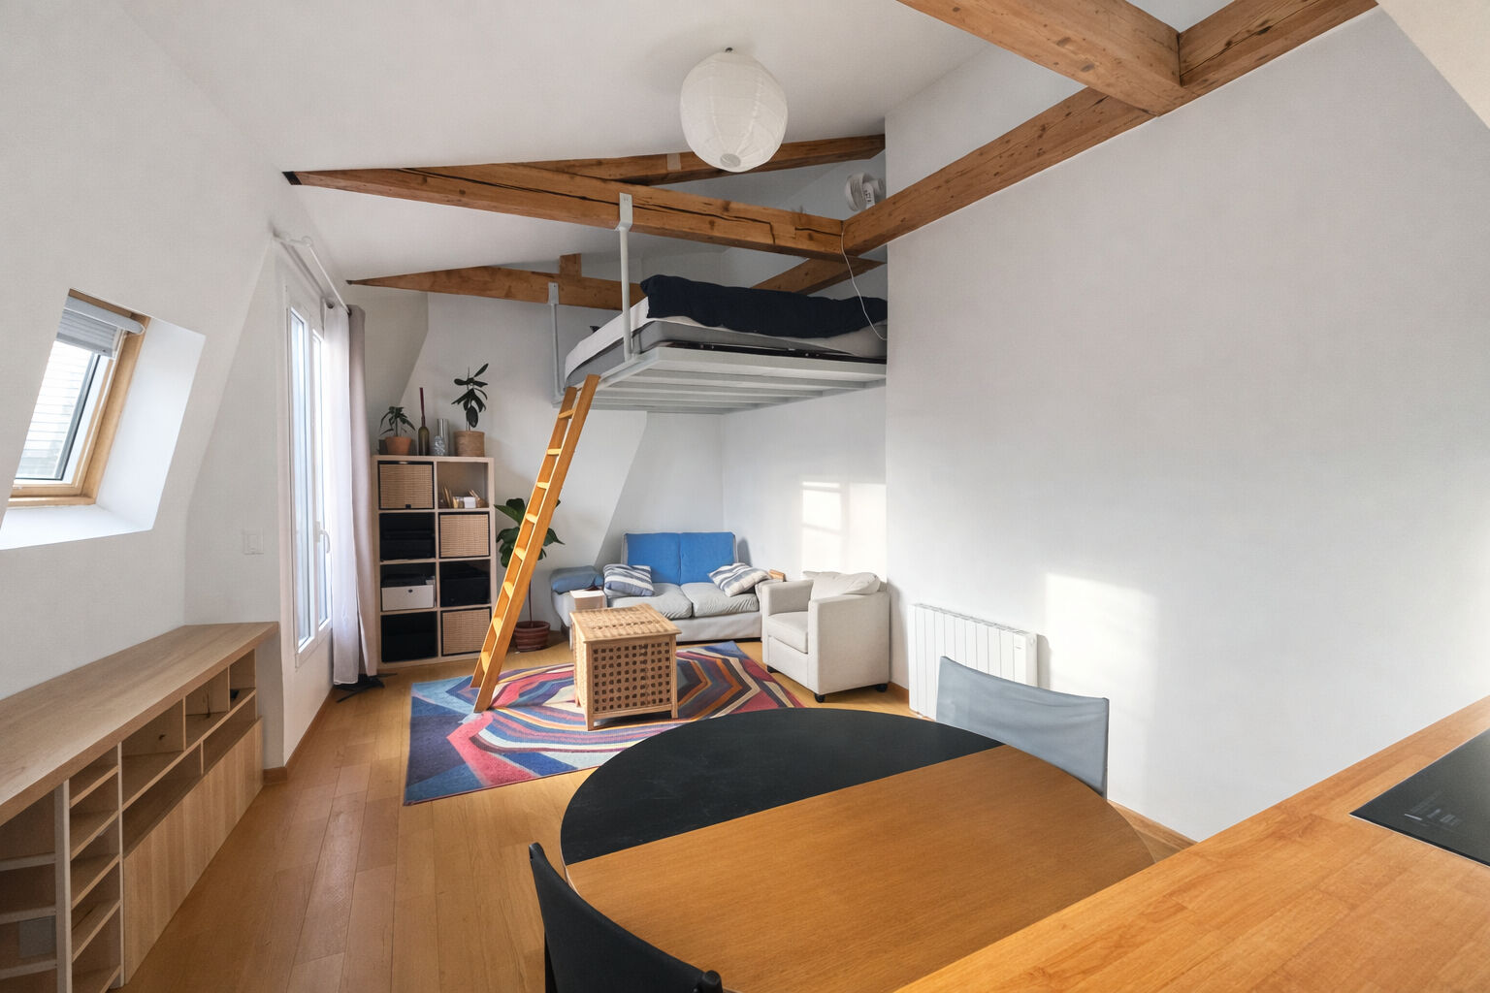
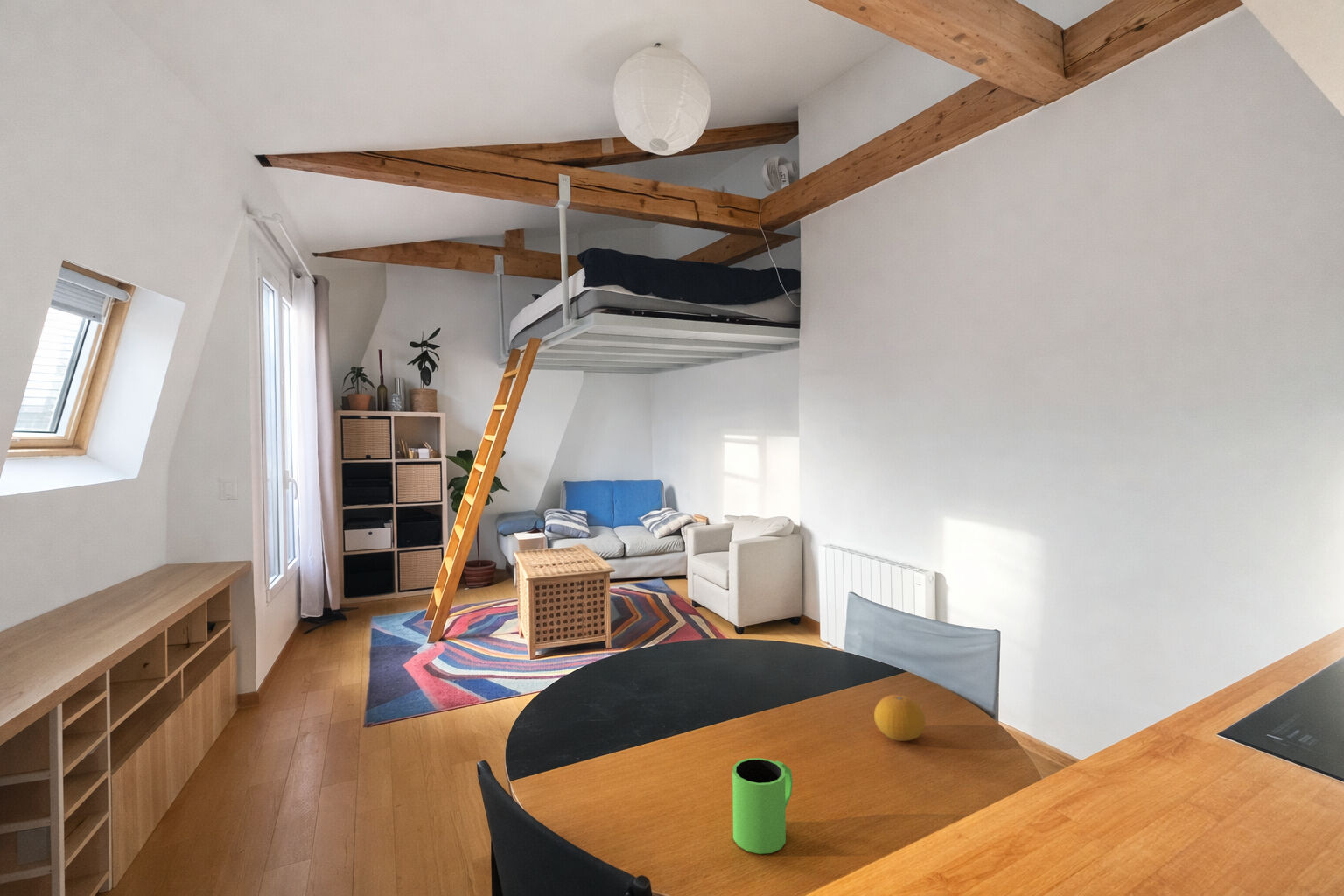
+ mug (766, 798)
+ fruit (900, 717)
